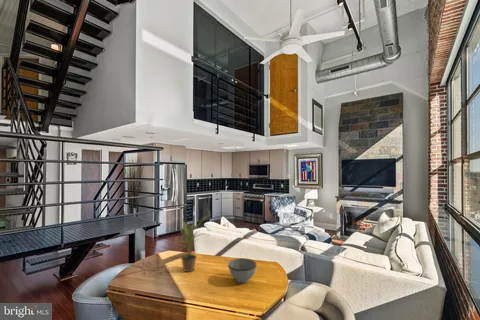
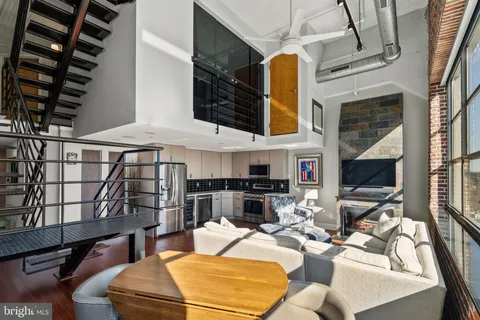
- bowl (242, 271)
- potted plant (189, 244)
